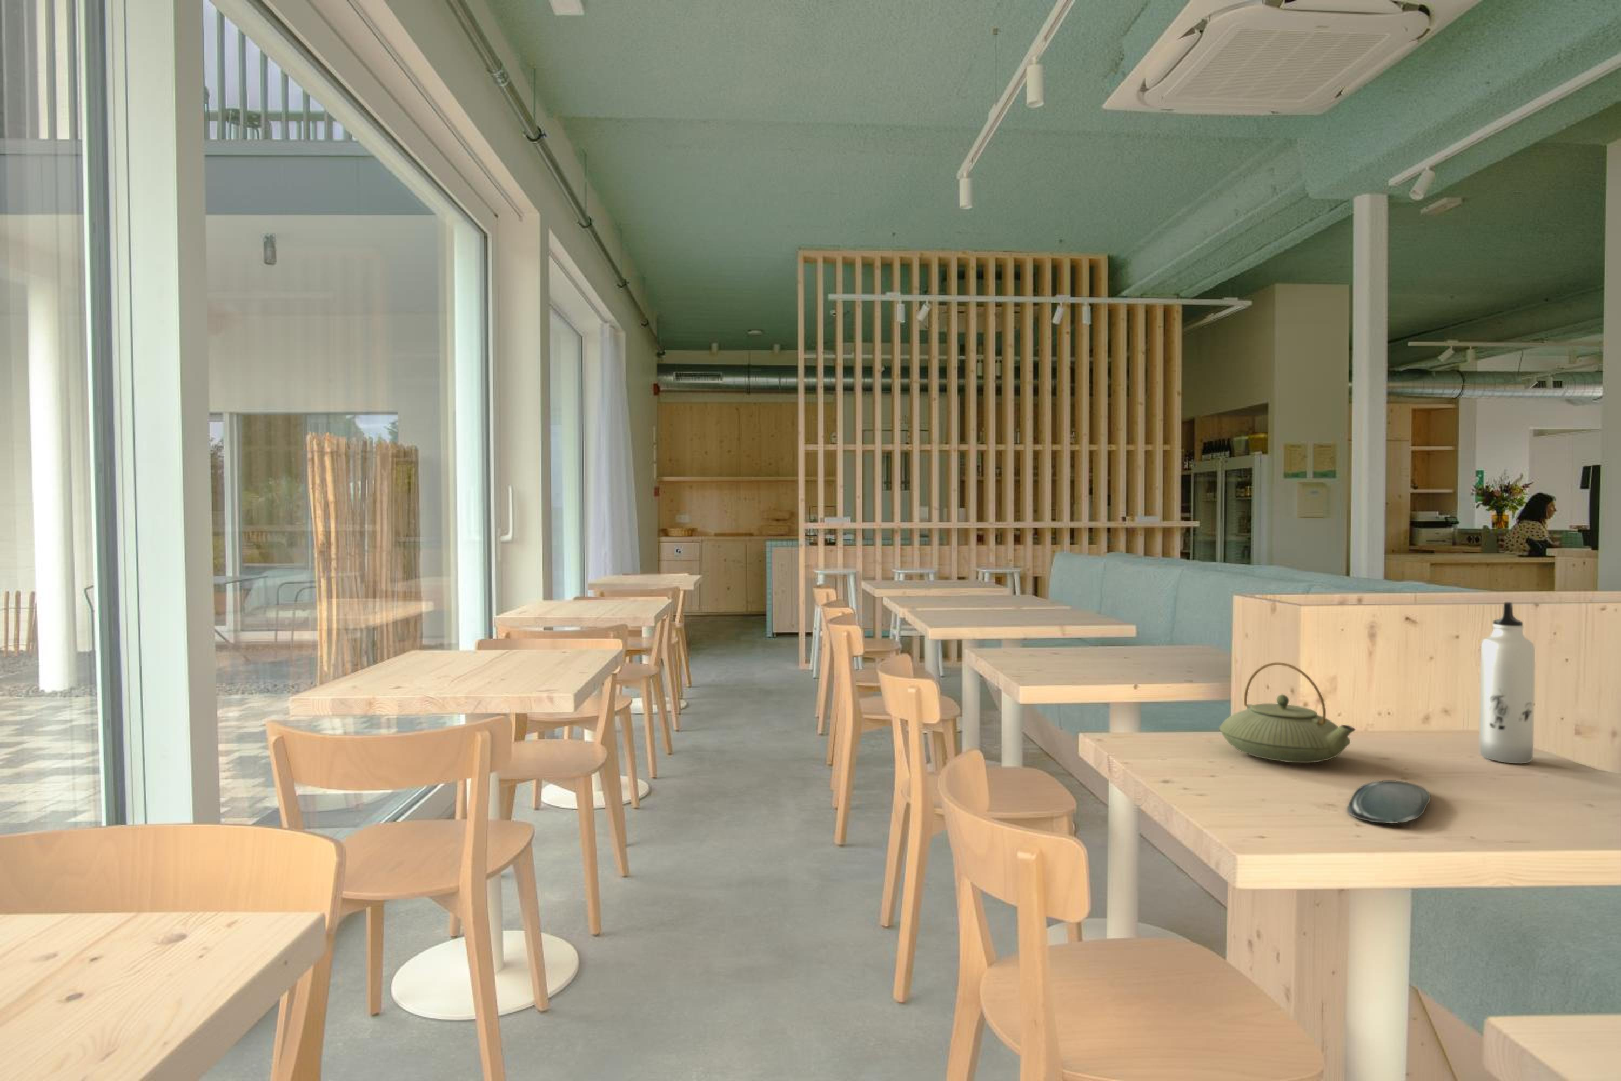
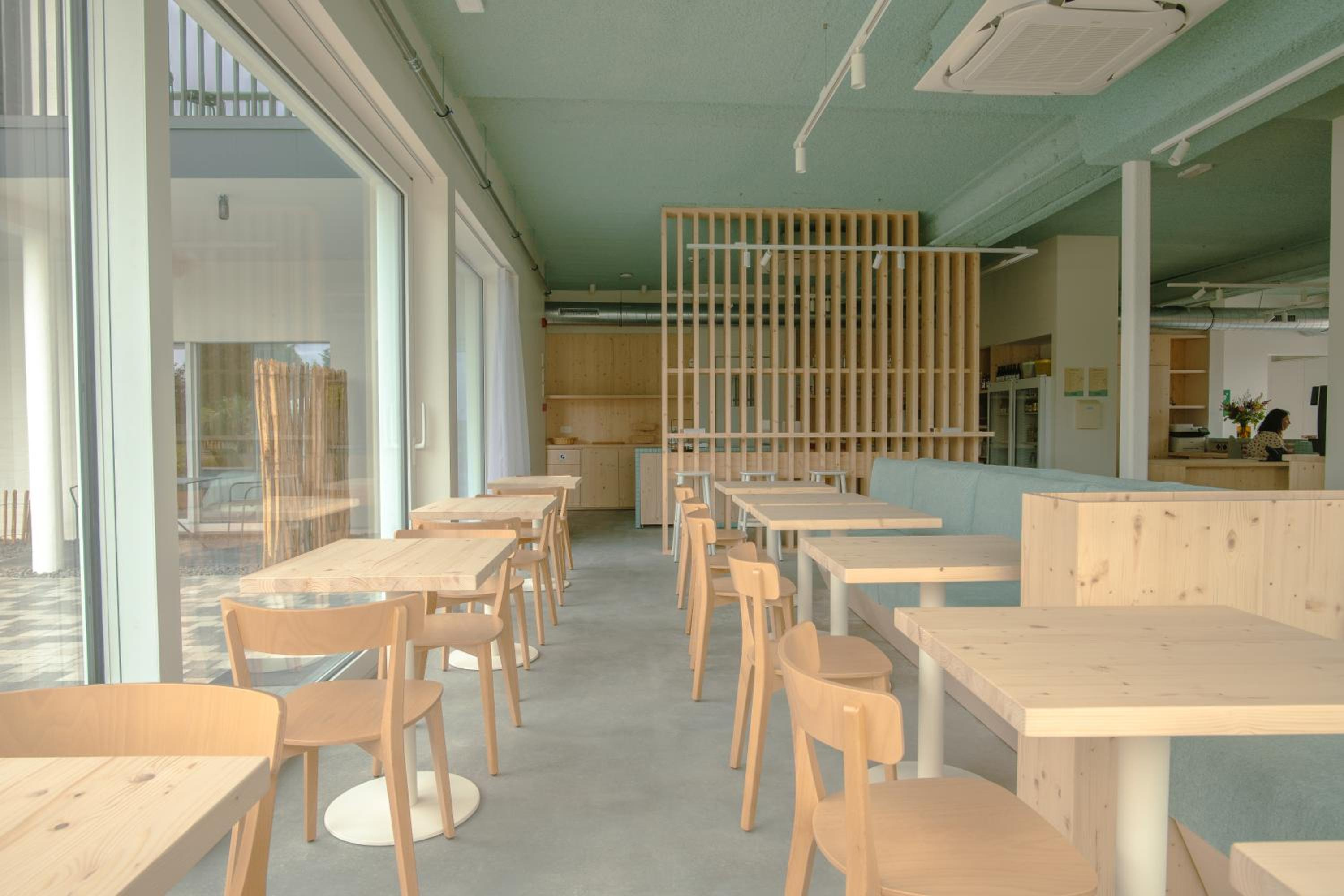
- oval tray (1388, 800)
- water bottle (1506, 680)
- teapot (1289, 711)
